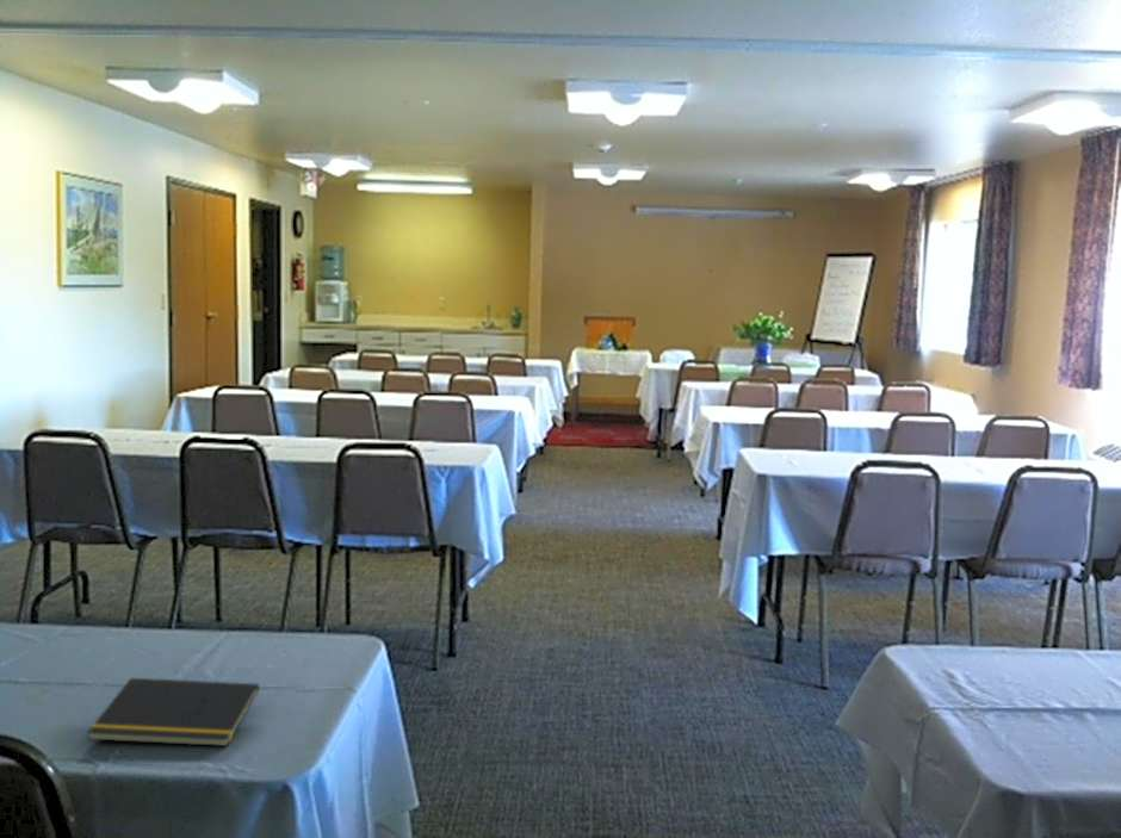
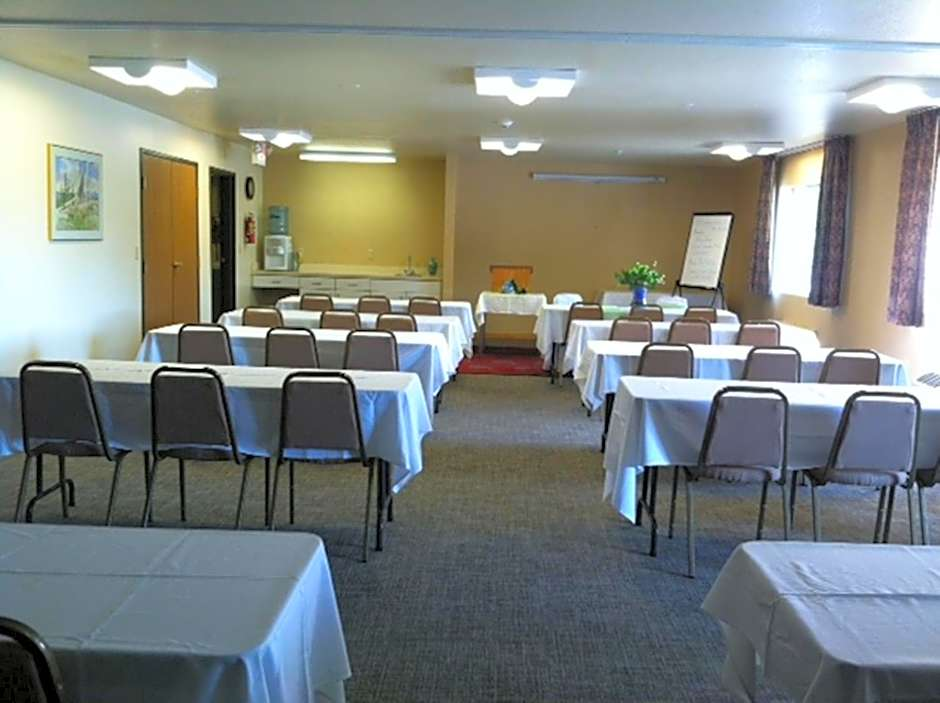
- notepad (176, 710)
